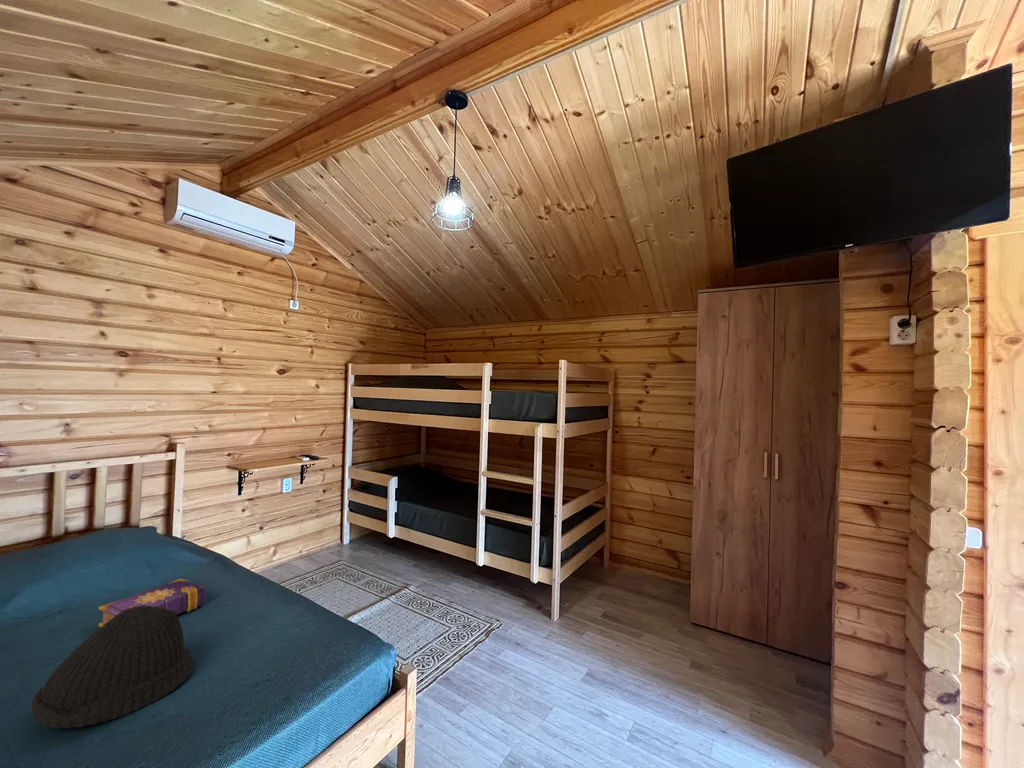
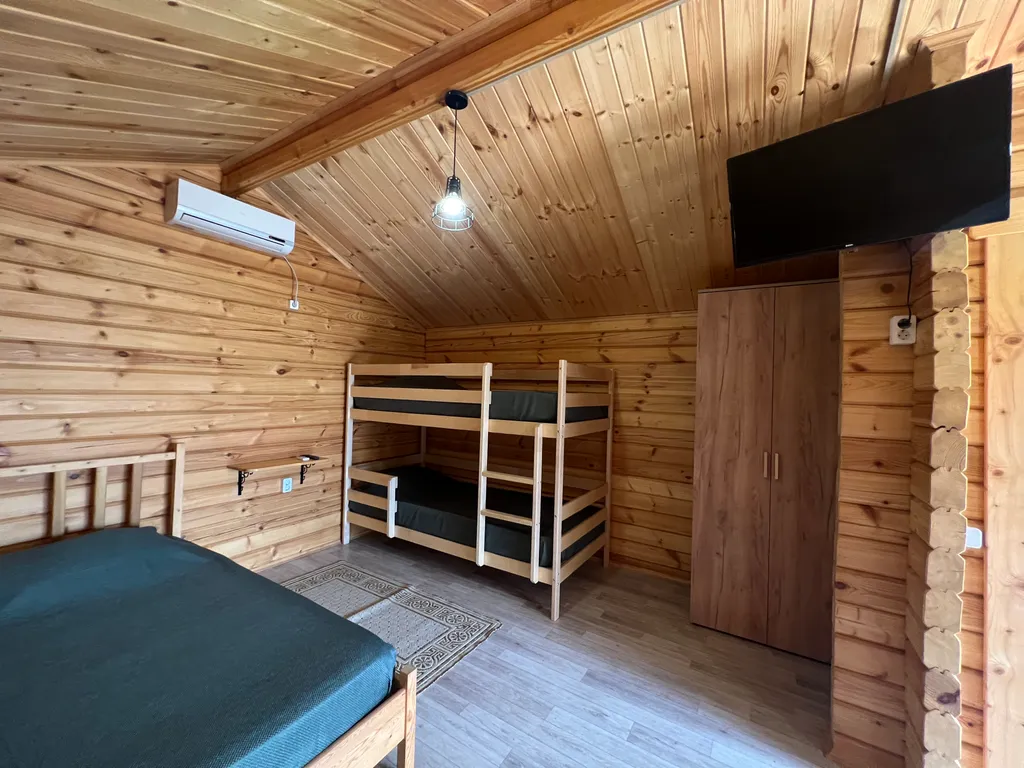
- book (155, 604)
- hat (122, 652)
